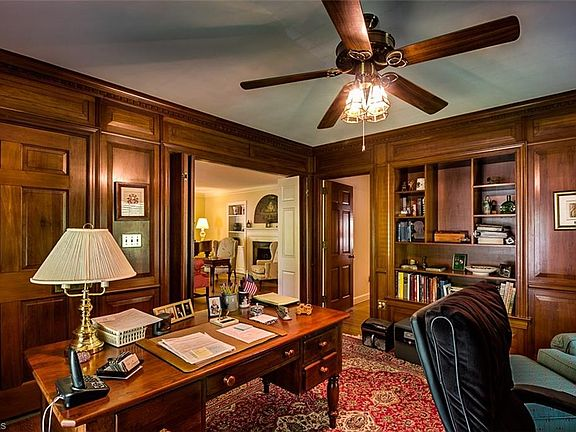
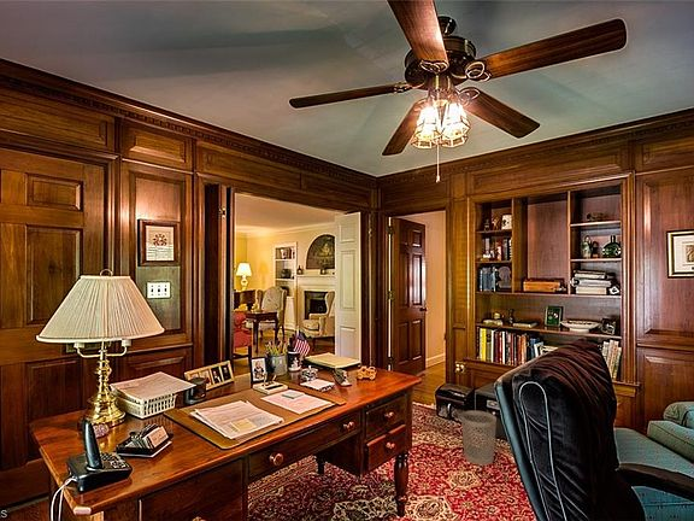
+ wastebasket (478, 437)
